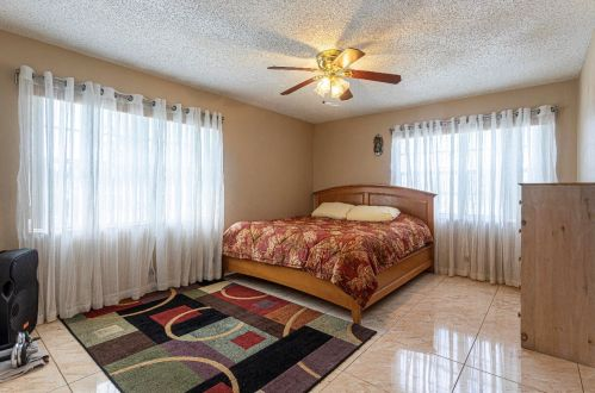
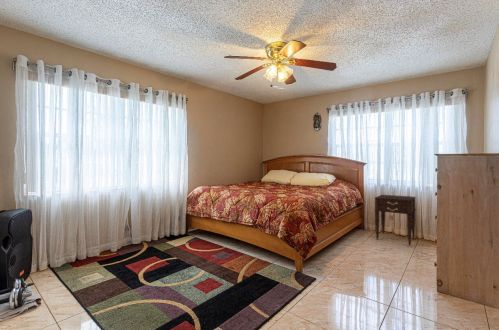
+ nightstand (395, 212)
